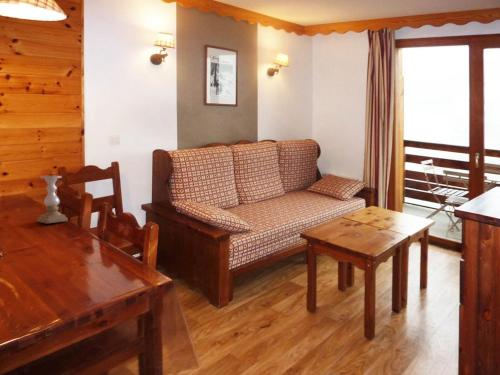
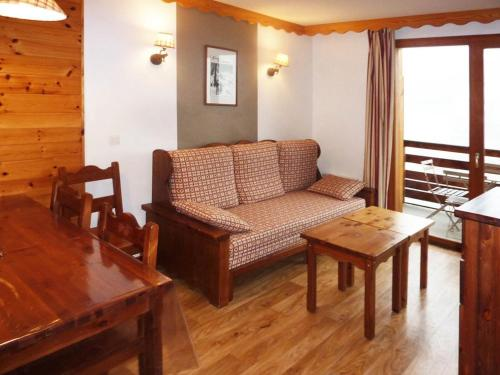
- candle holder (51, 198)
